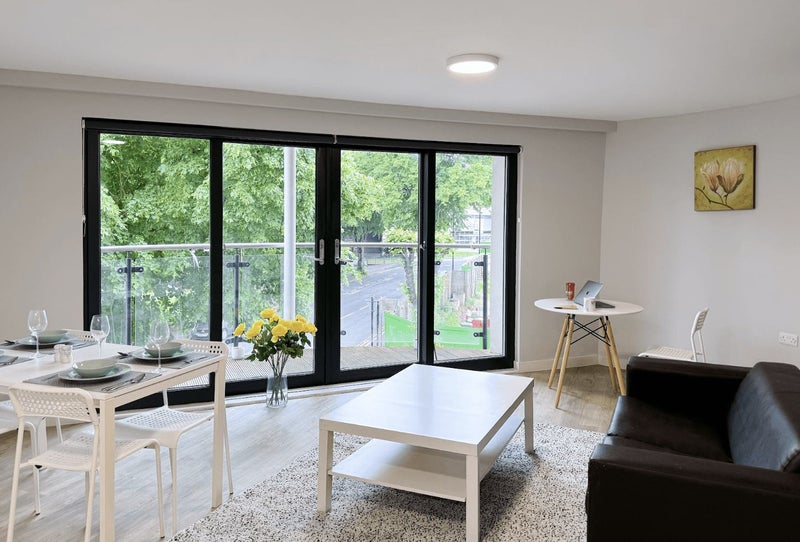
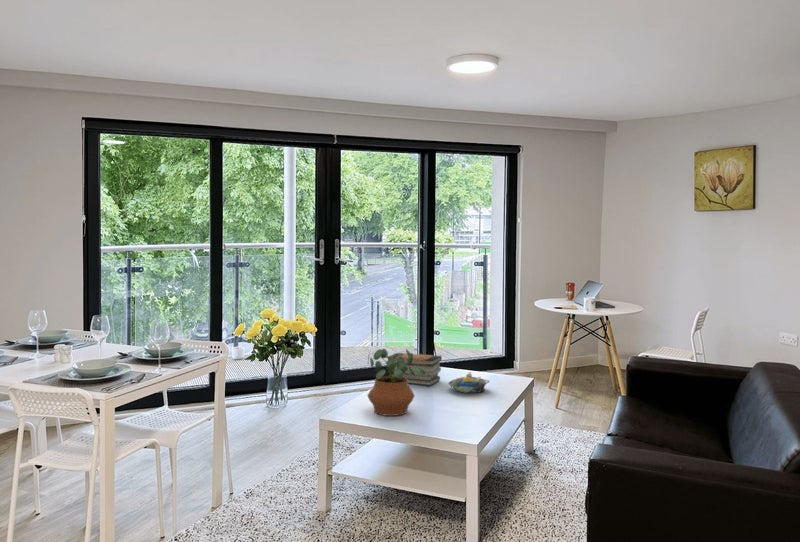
+ book stack (414, 368)
+ potted plant (396, 380)
+ decorative bowl (469, 380)
